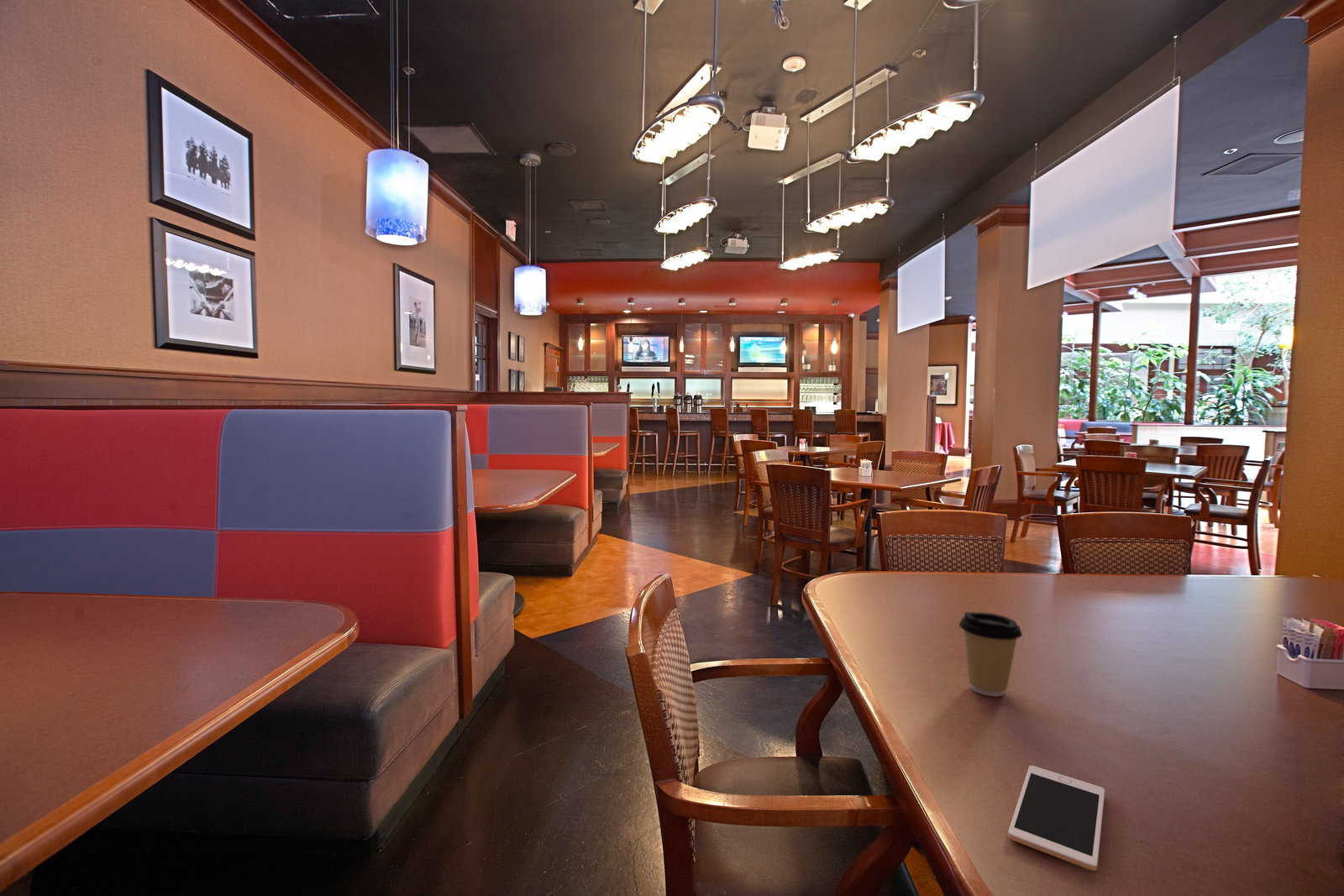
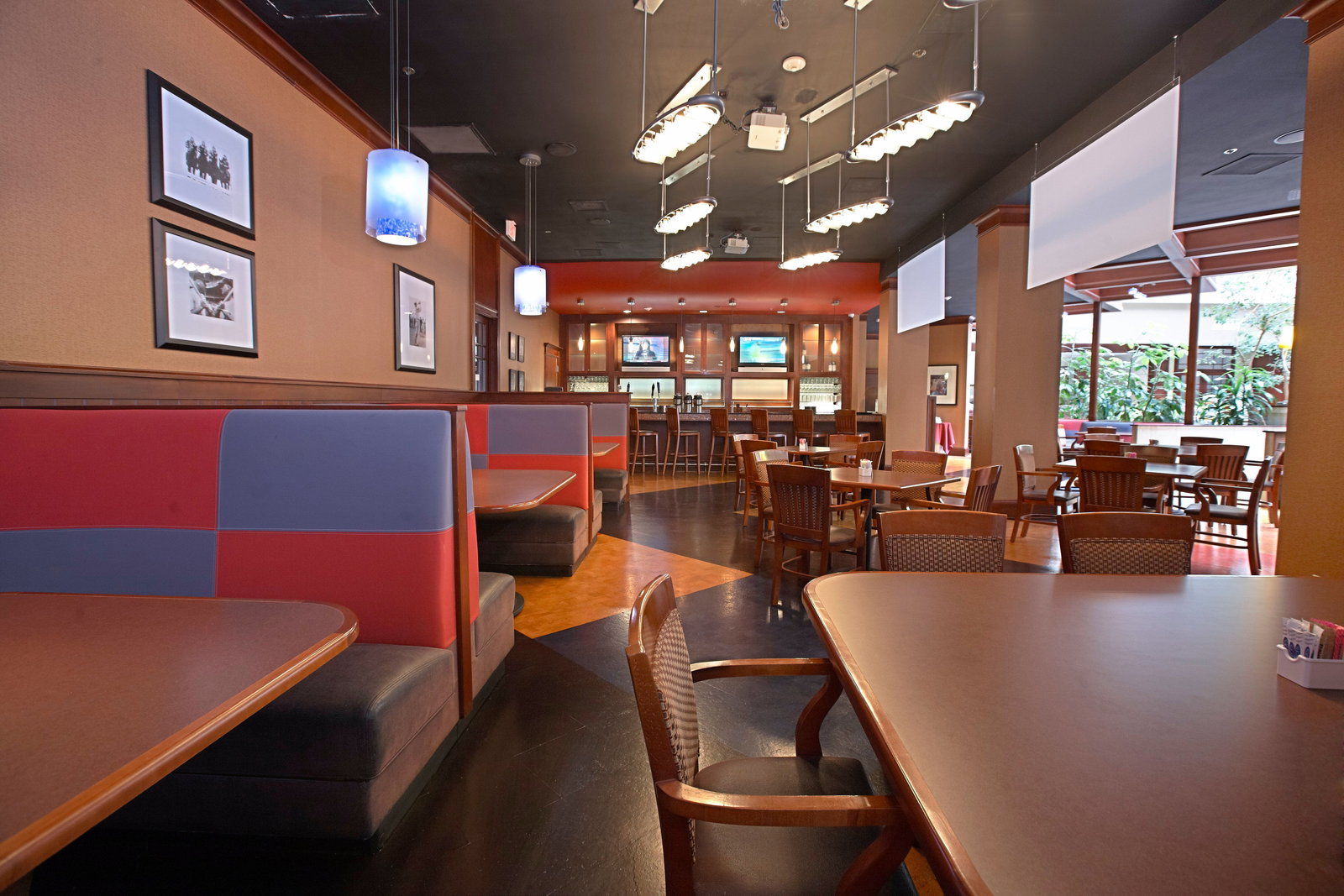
- cell phone (1058, 811)
- coffee cup (989, 652)
